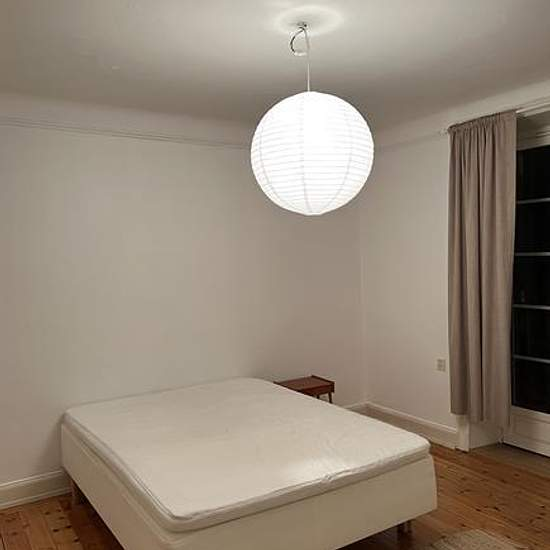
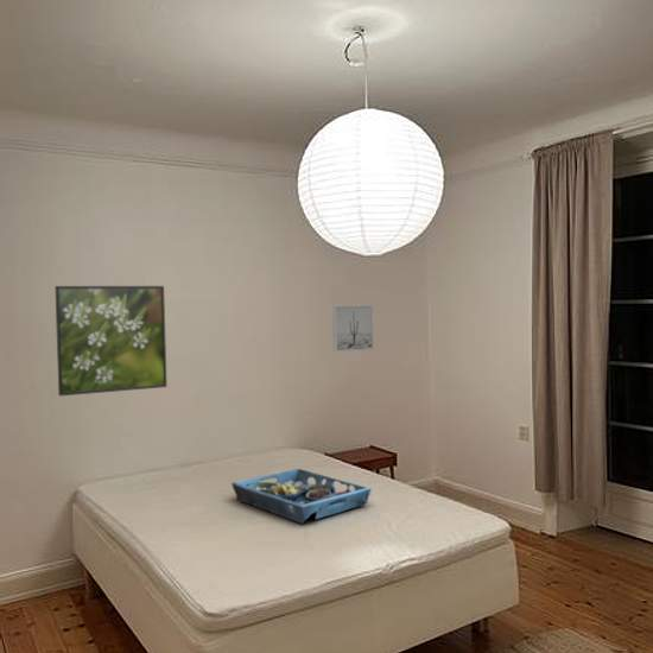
+ wall art (353, 328)
+ serving tray (299, 493)
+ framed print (113, 338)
